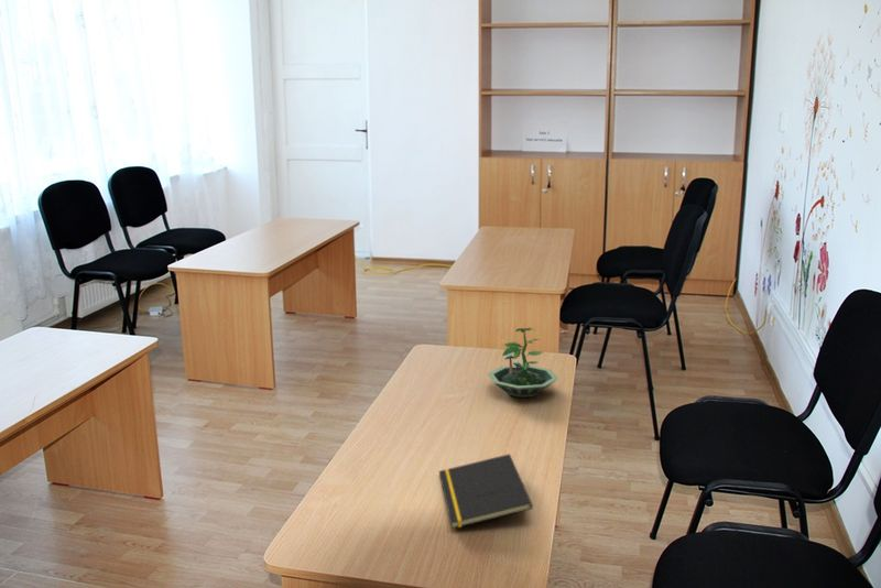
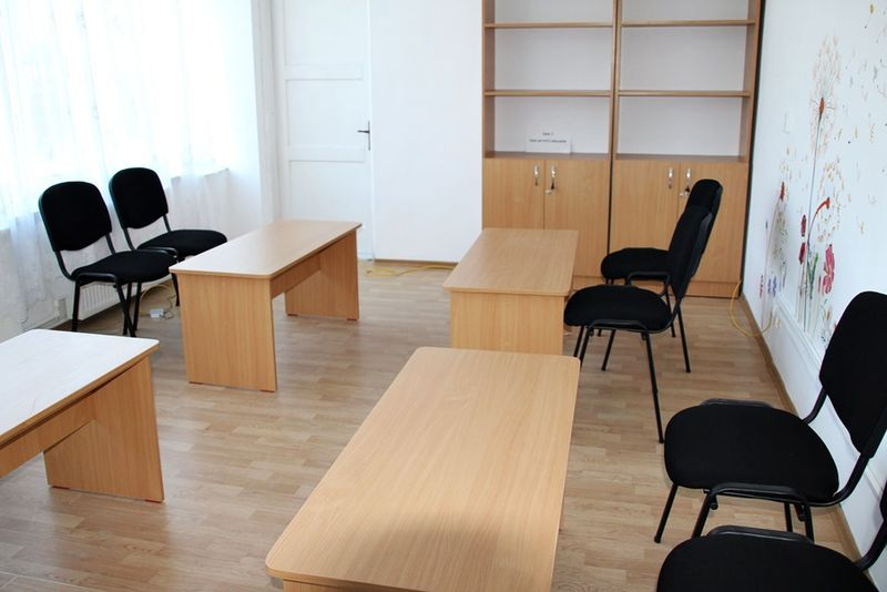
- terrarium (524, 339)
- notepad (482, 489)
